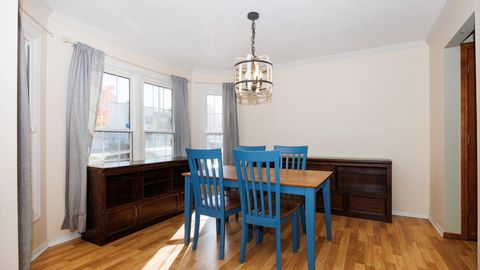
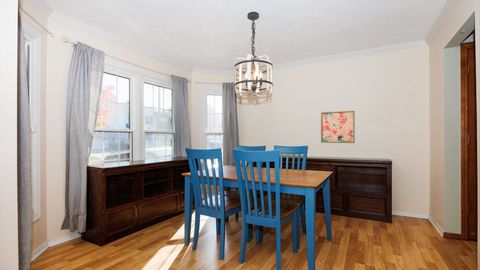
+ wall art (337, 127)
